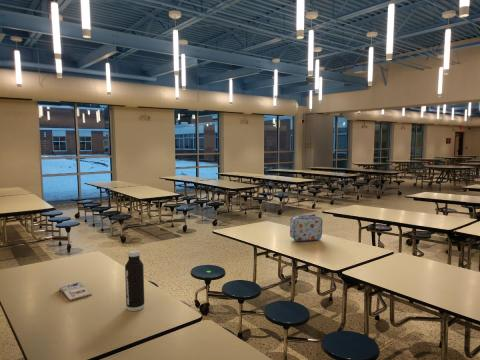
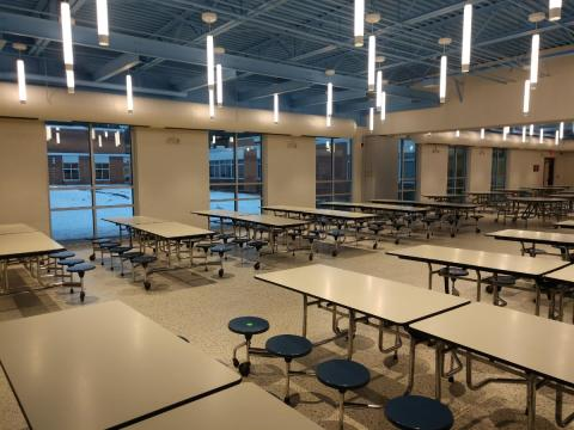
- lunch box (306, 227)
- water bottle (134, 279)
- paperback book (73, 289)
